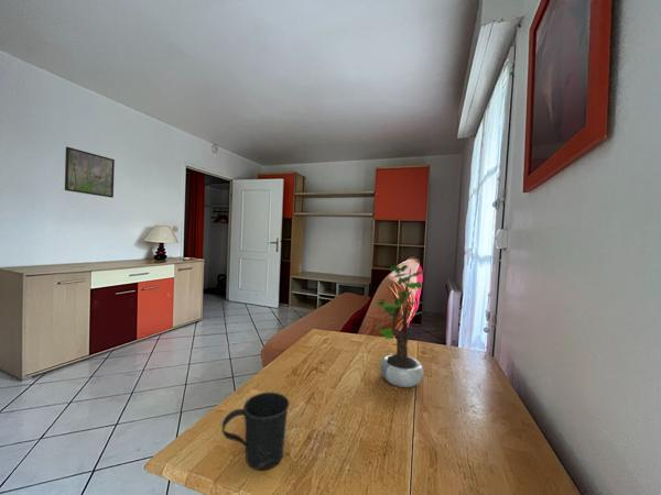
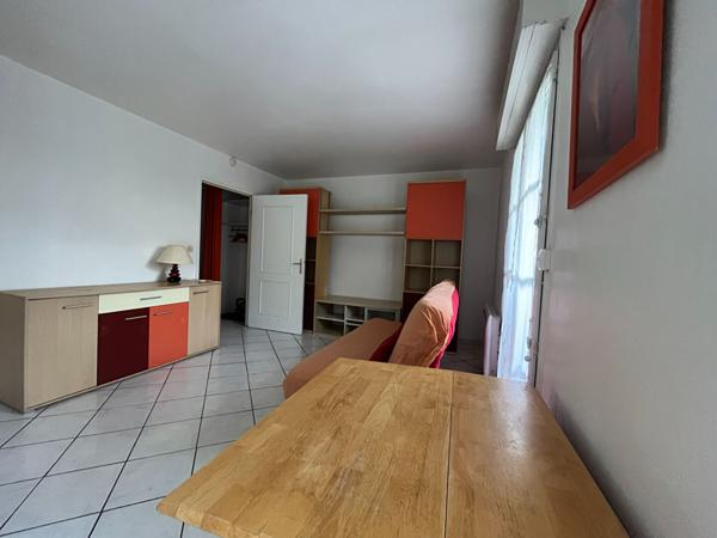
- mug (256, 432)
- potted plant (394, 323)
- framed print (90, 174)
